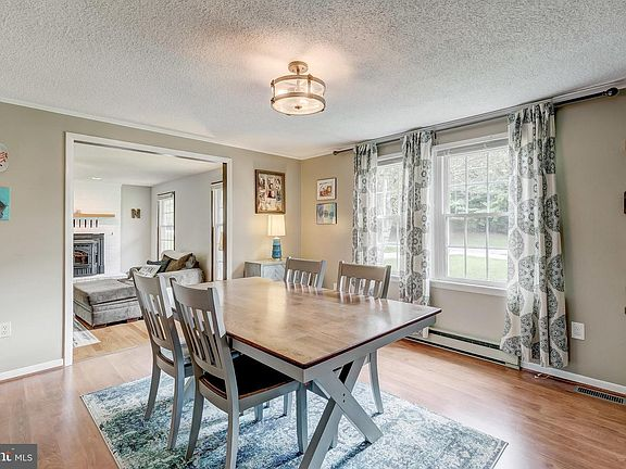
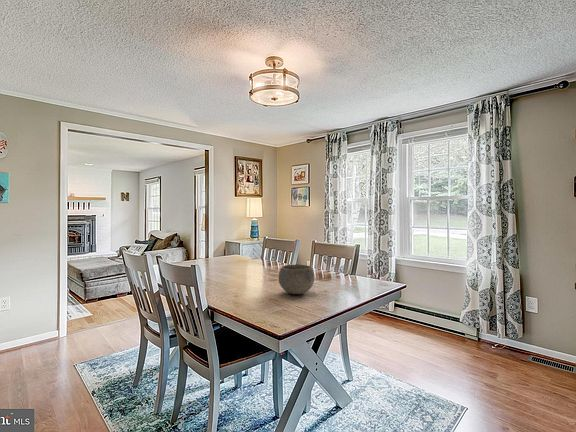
+ bowl (296, 279)
